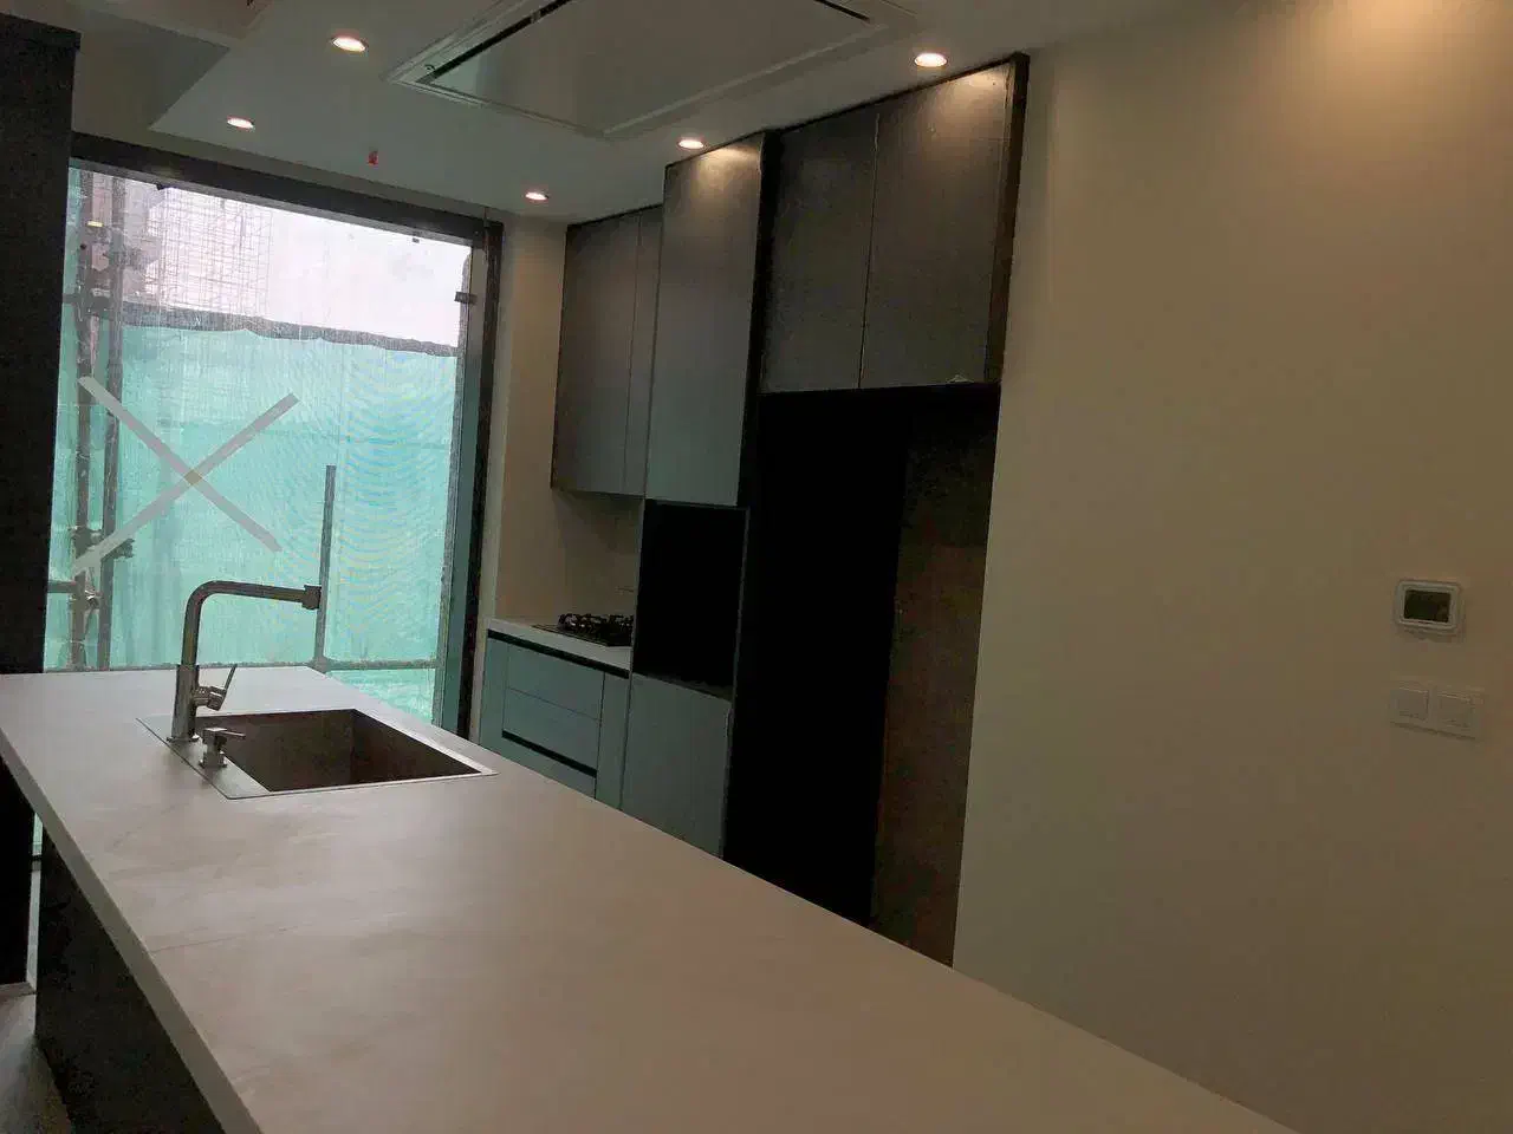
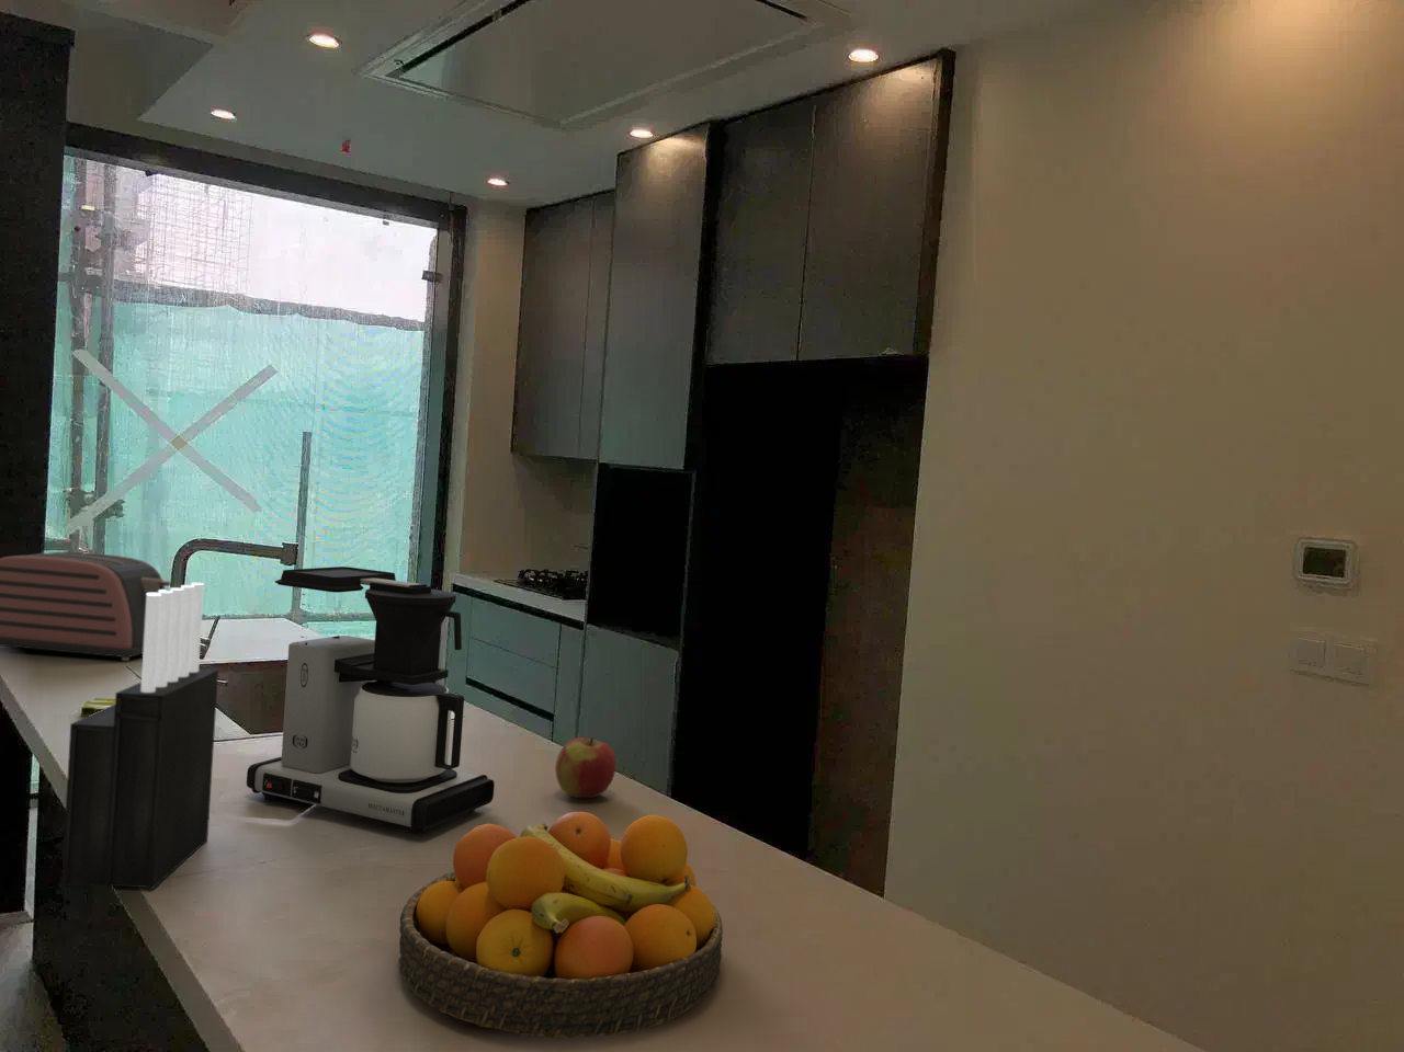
+ fruit bowl (567, 890)
+ knife block (137, 723)
+ apple (585, 764)
+ toaster (77, 601)
+ sponge (104, 706)
+ coffee maker (377, 692)
